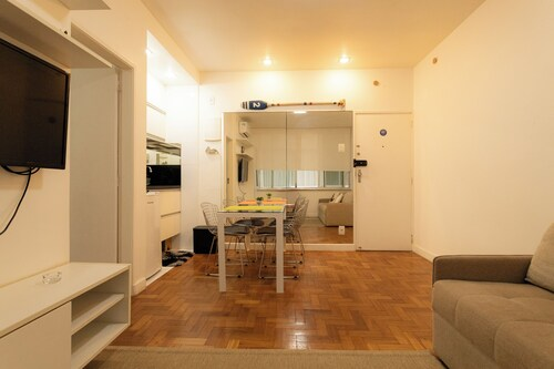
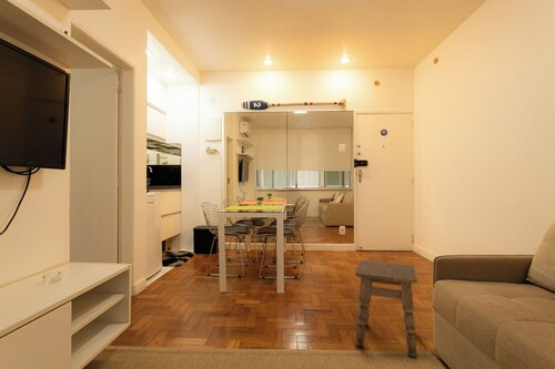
+ side table (385, 297)
